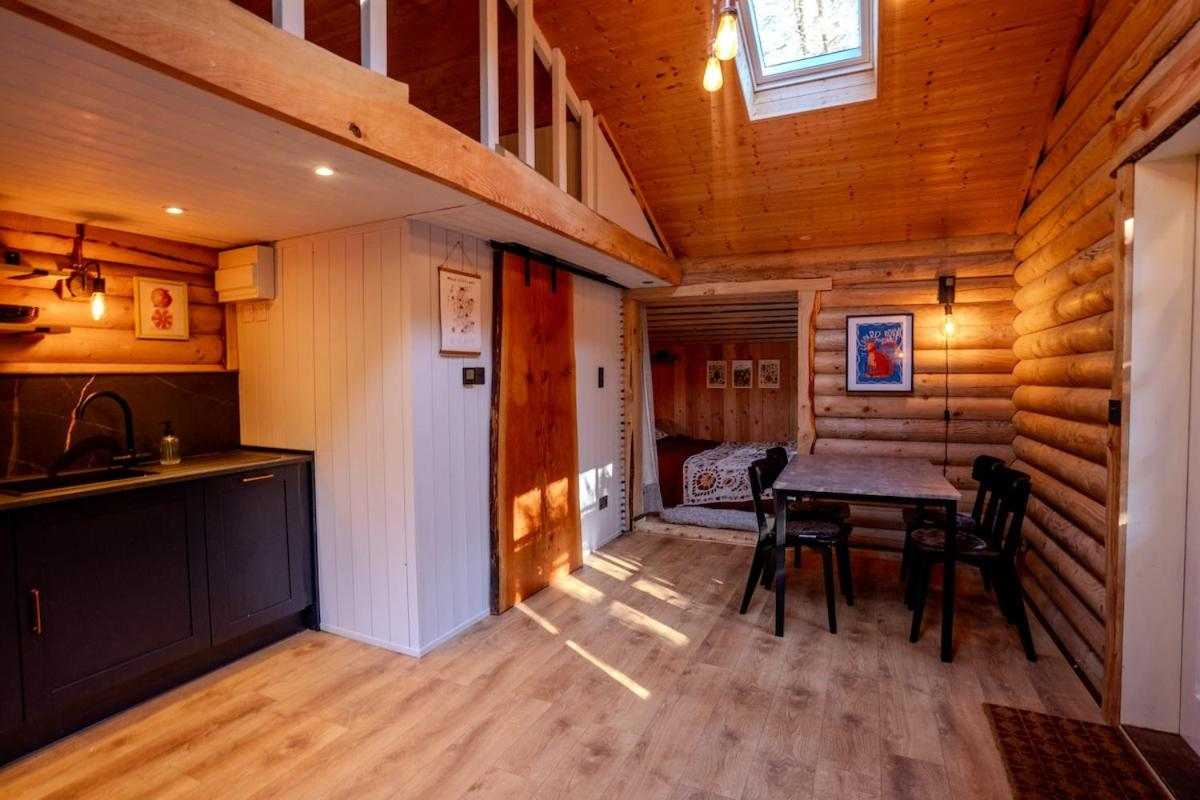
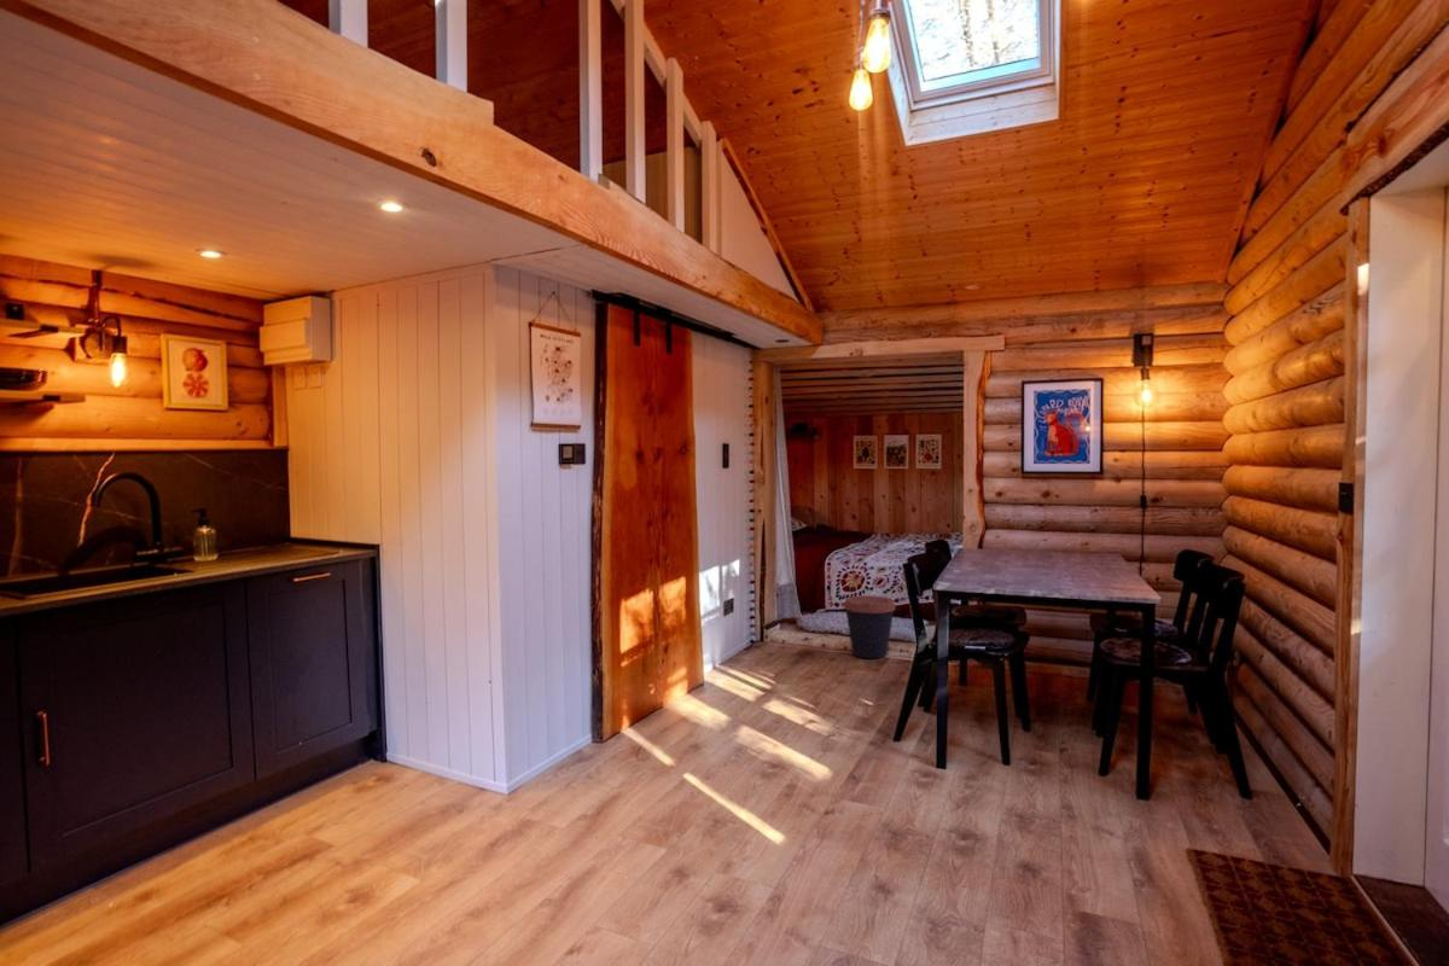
+ coffee cup (869, 627)
